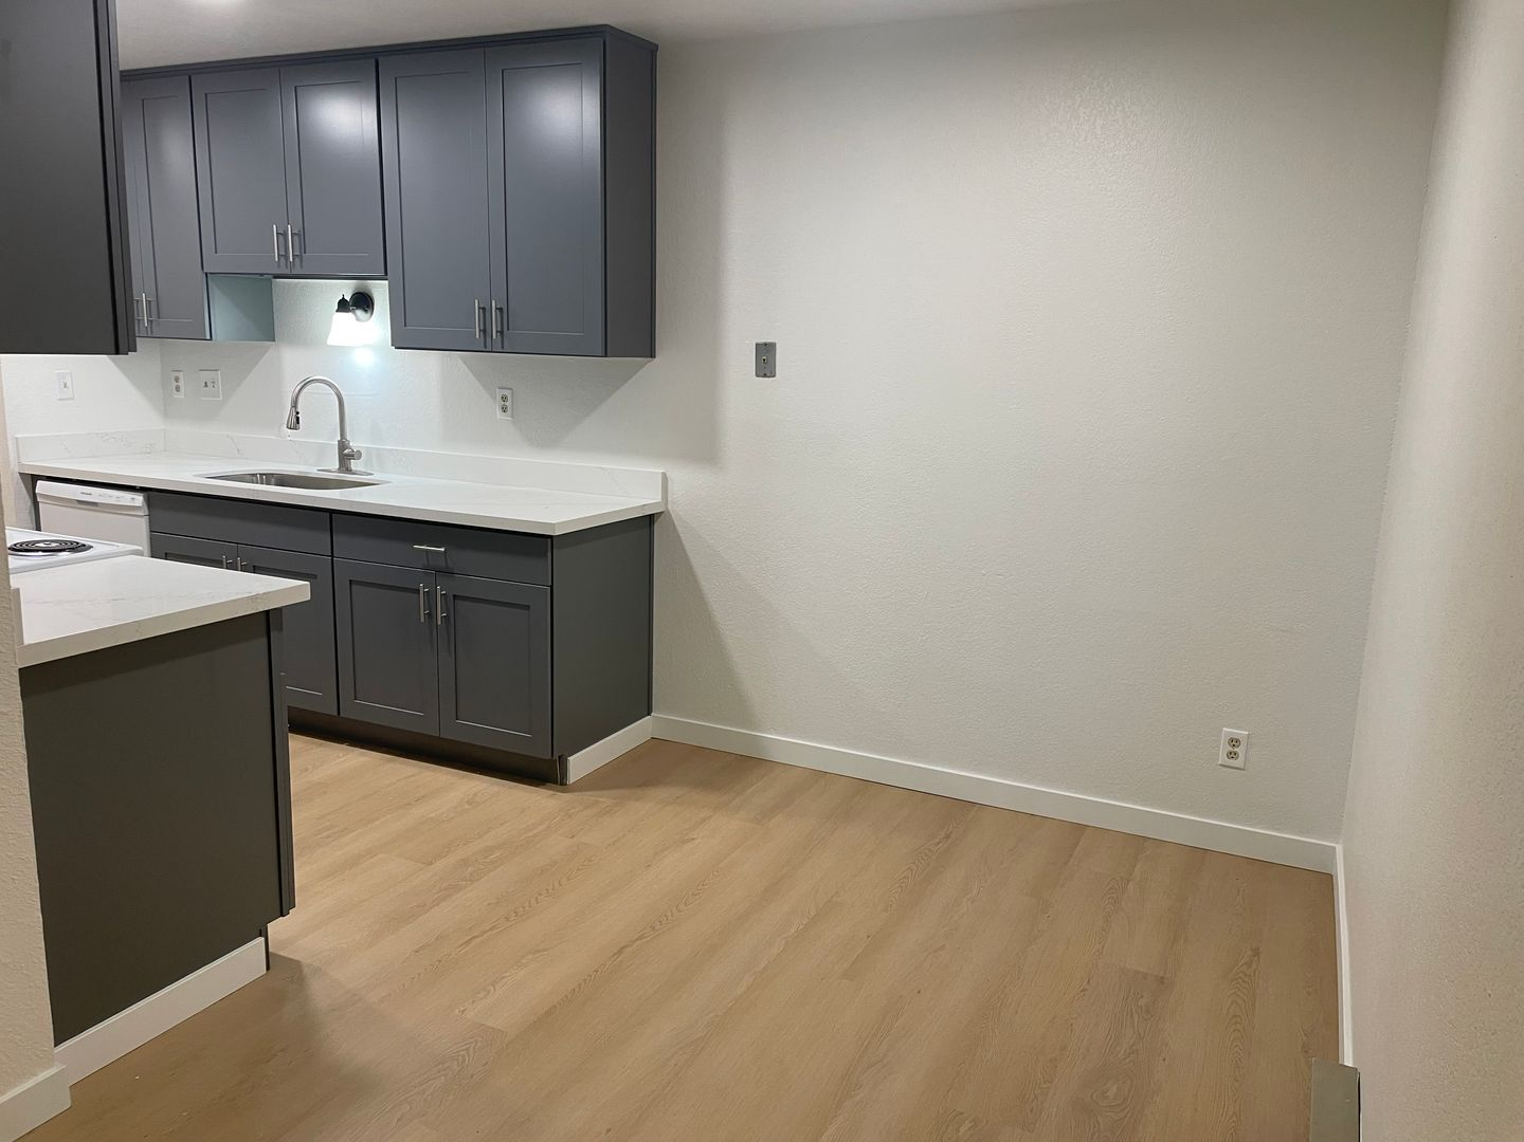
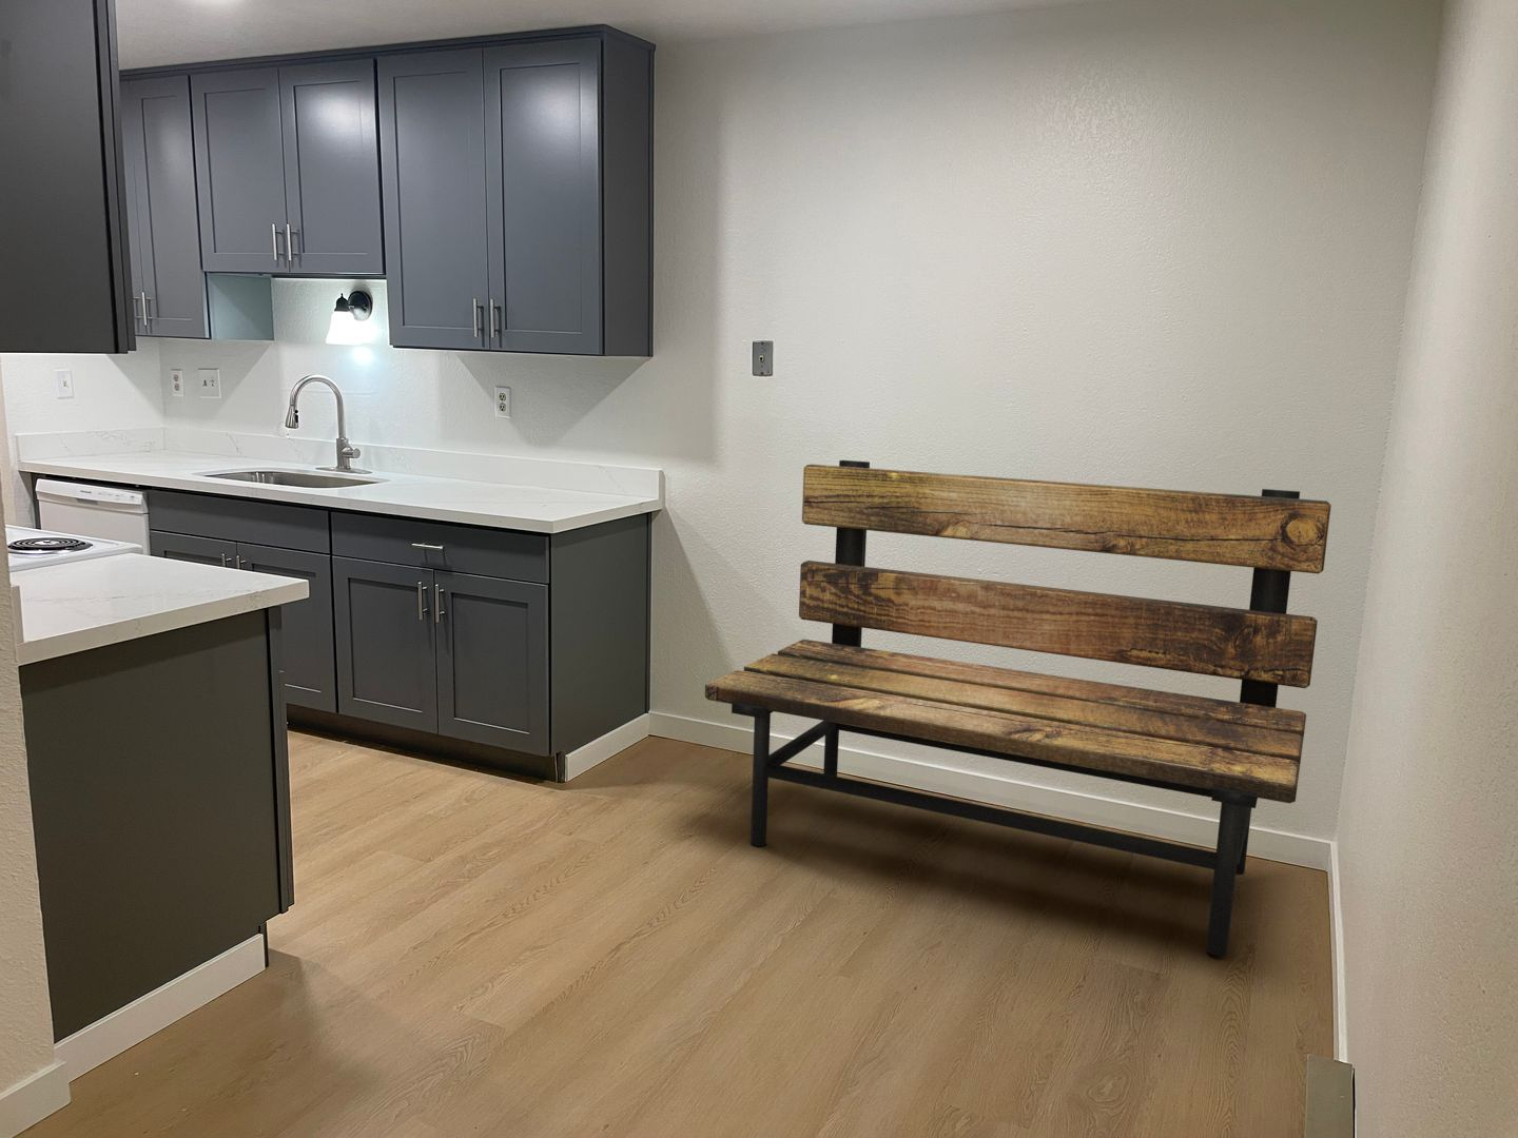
+ bench (1003, 675)
